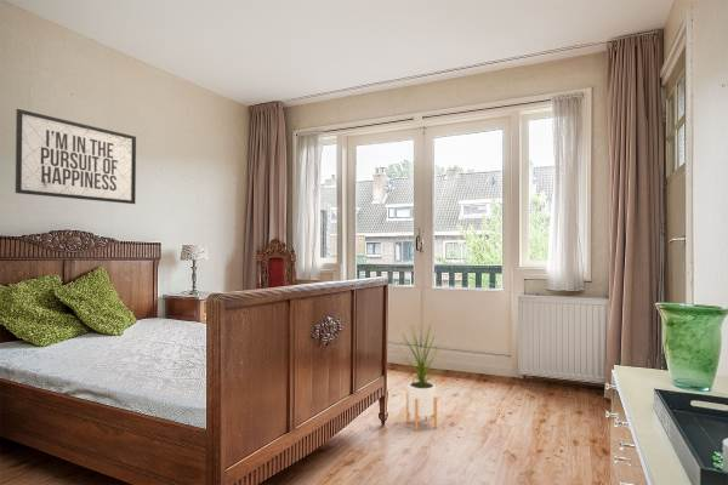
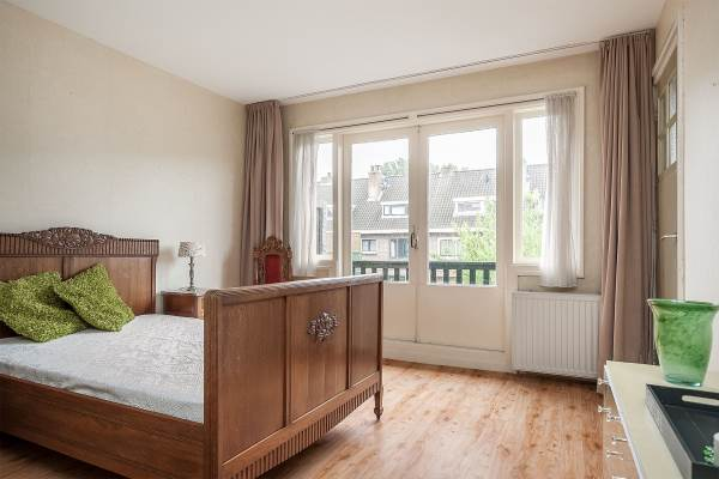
- house plant (422, 371)
- mirror (81, 161)
